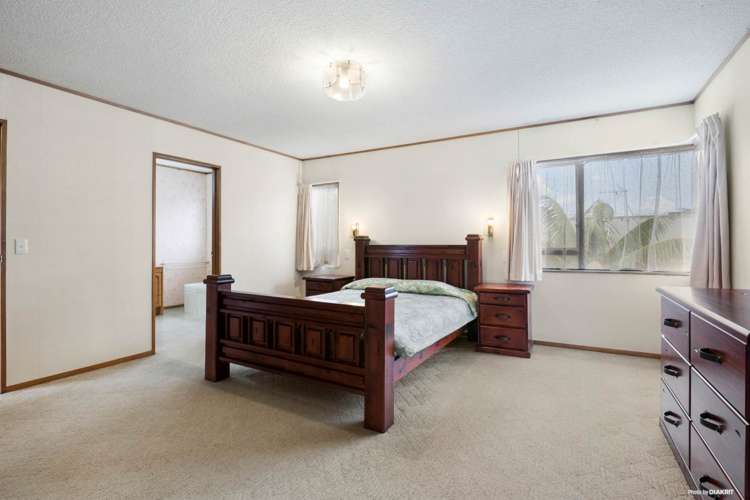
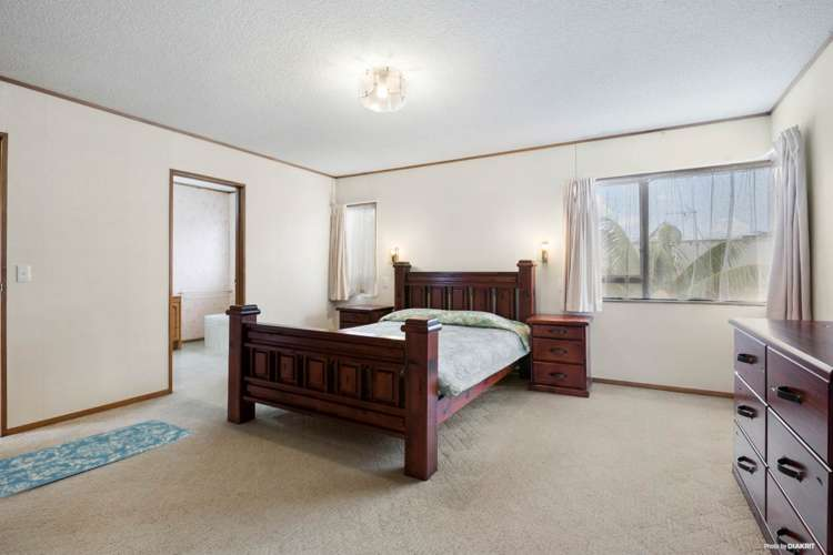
+ rug (99, 447)
